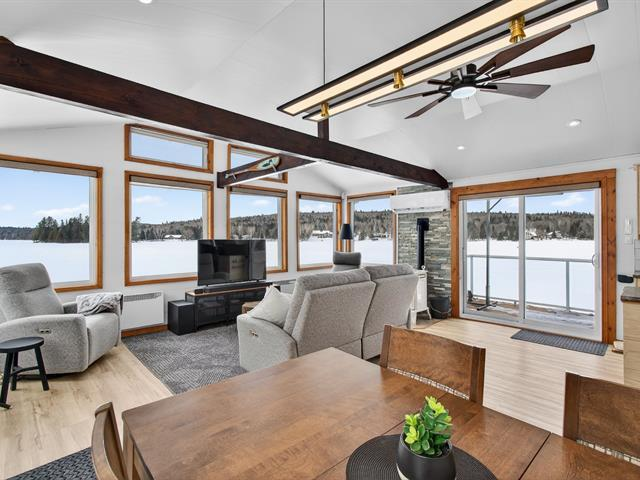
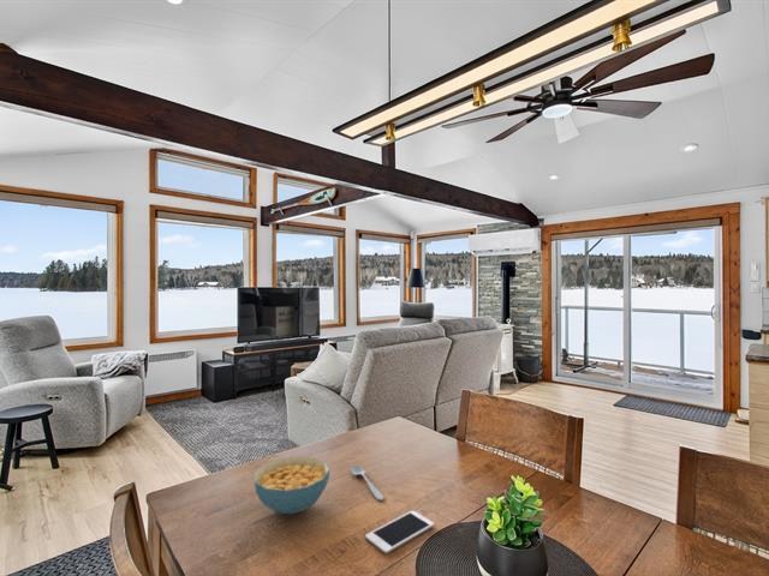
+ cereal bowl (292, 490)
+ spoon (366, 480)
+ cell phone (400, 529)
